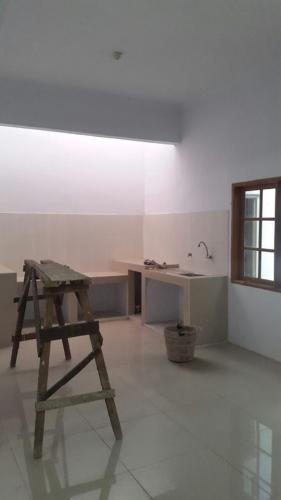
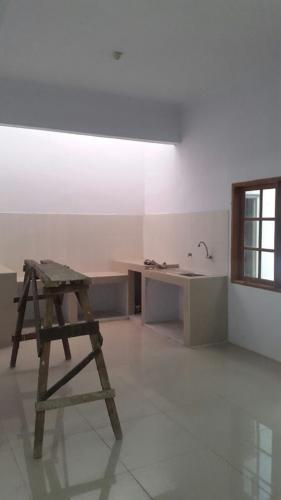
- bucket (182, 342)
